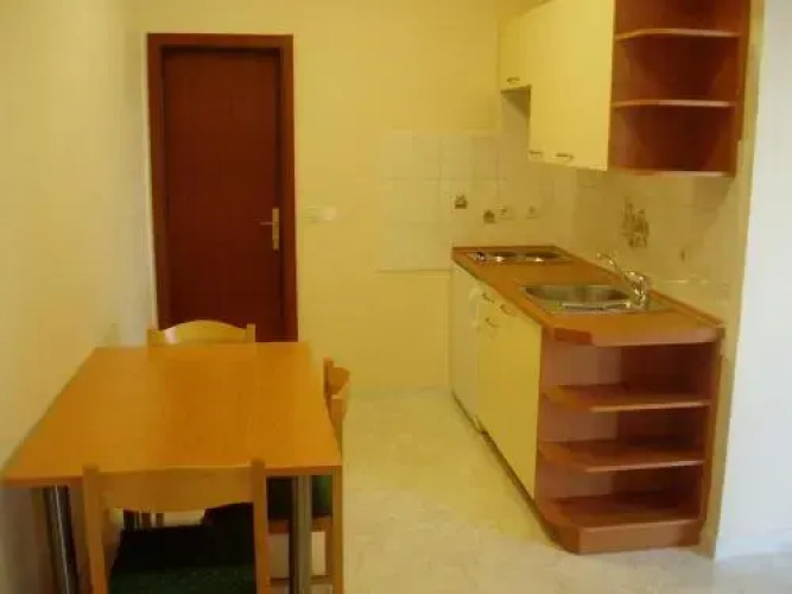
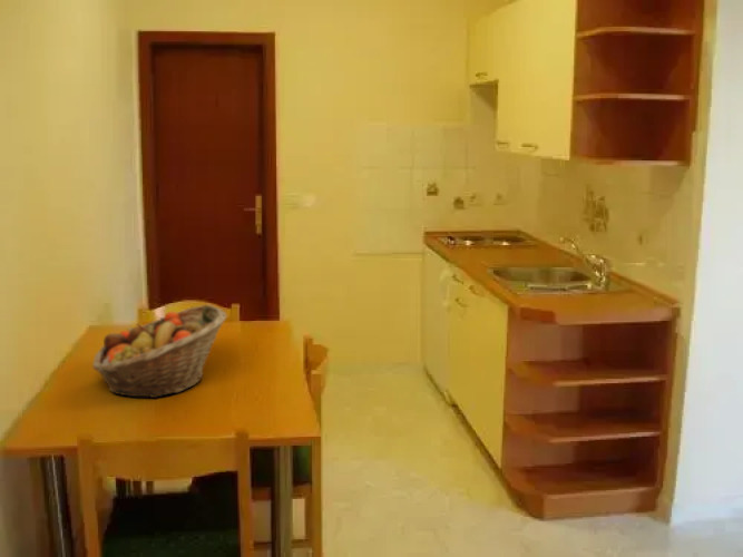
+ fruit basket (160, 348)
